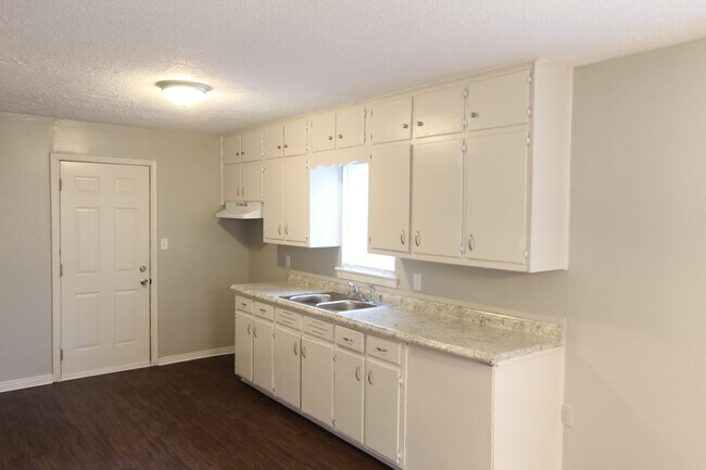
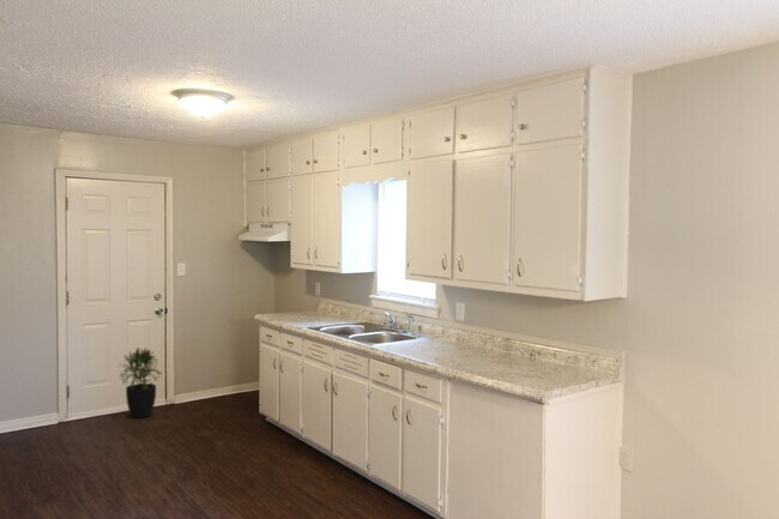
+ potted plant (138, 381)
